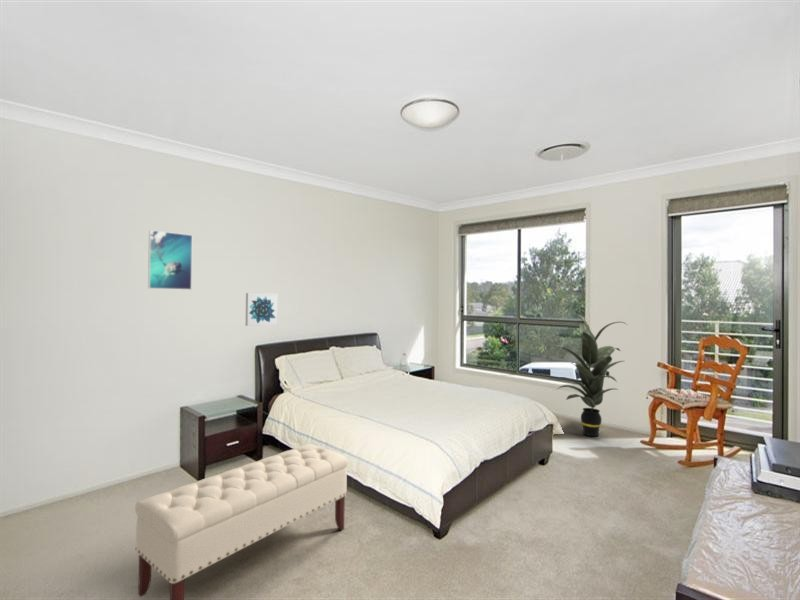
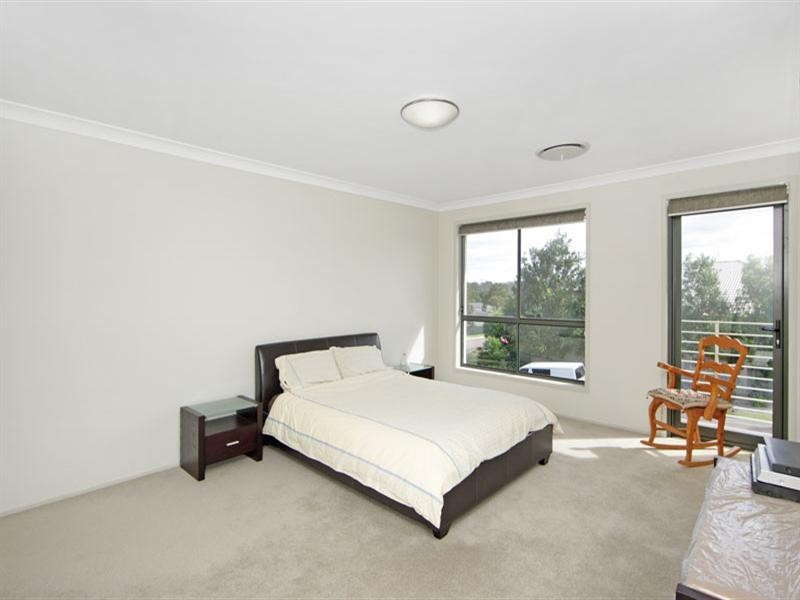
- wall art (262, 309)
- indoor plant (588, 373)
- bench (255, 516)
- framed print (170, 261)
